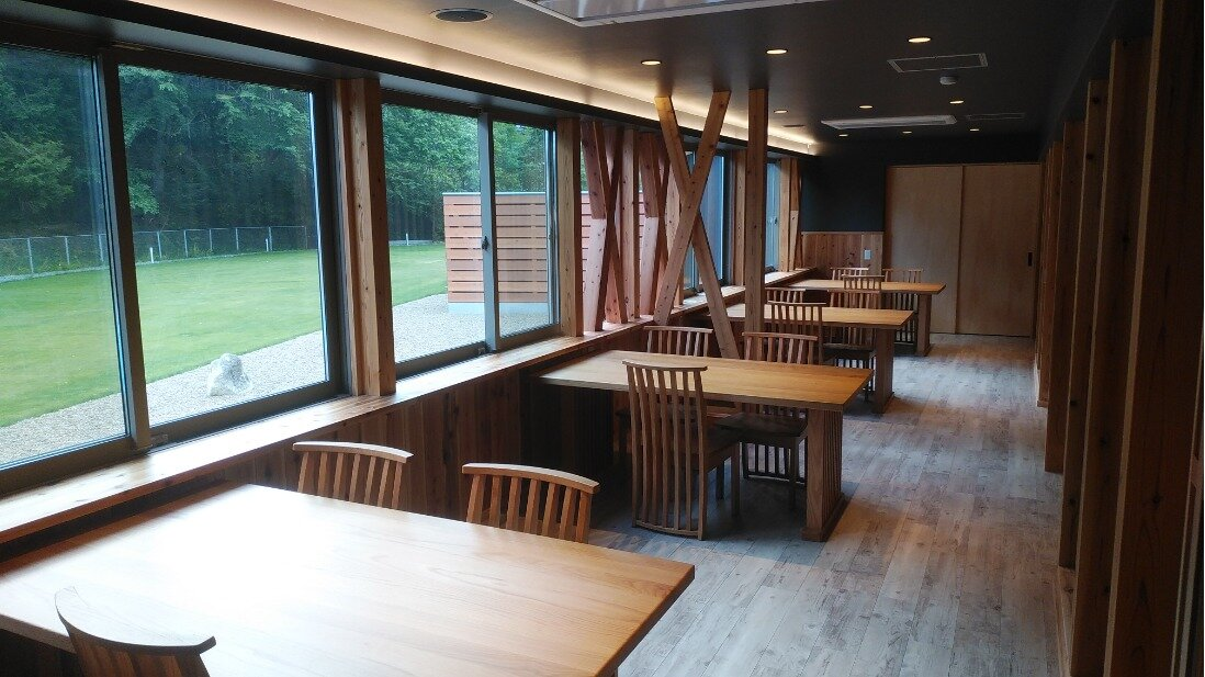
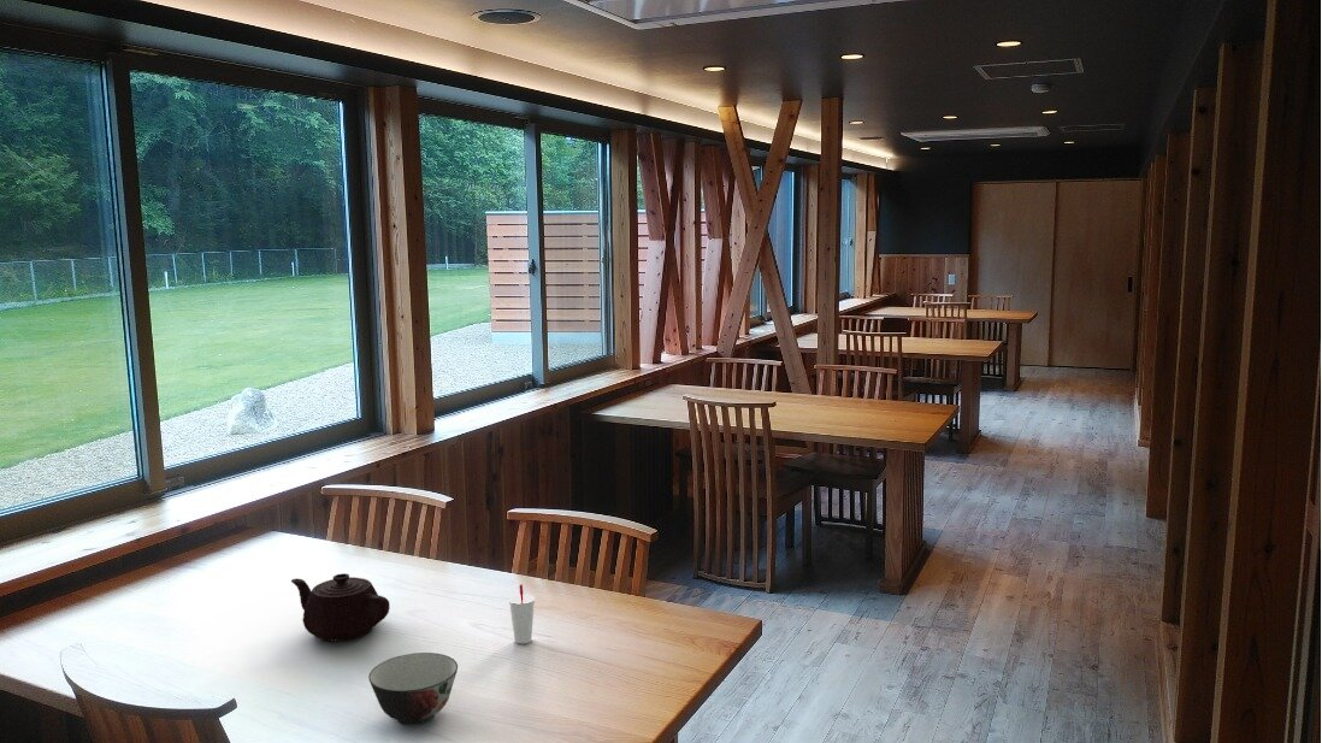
+ teapot (340, 602)
+ soup bowl (414, 692)
+ cup (521, 612)
